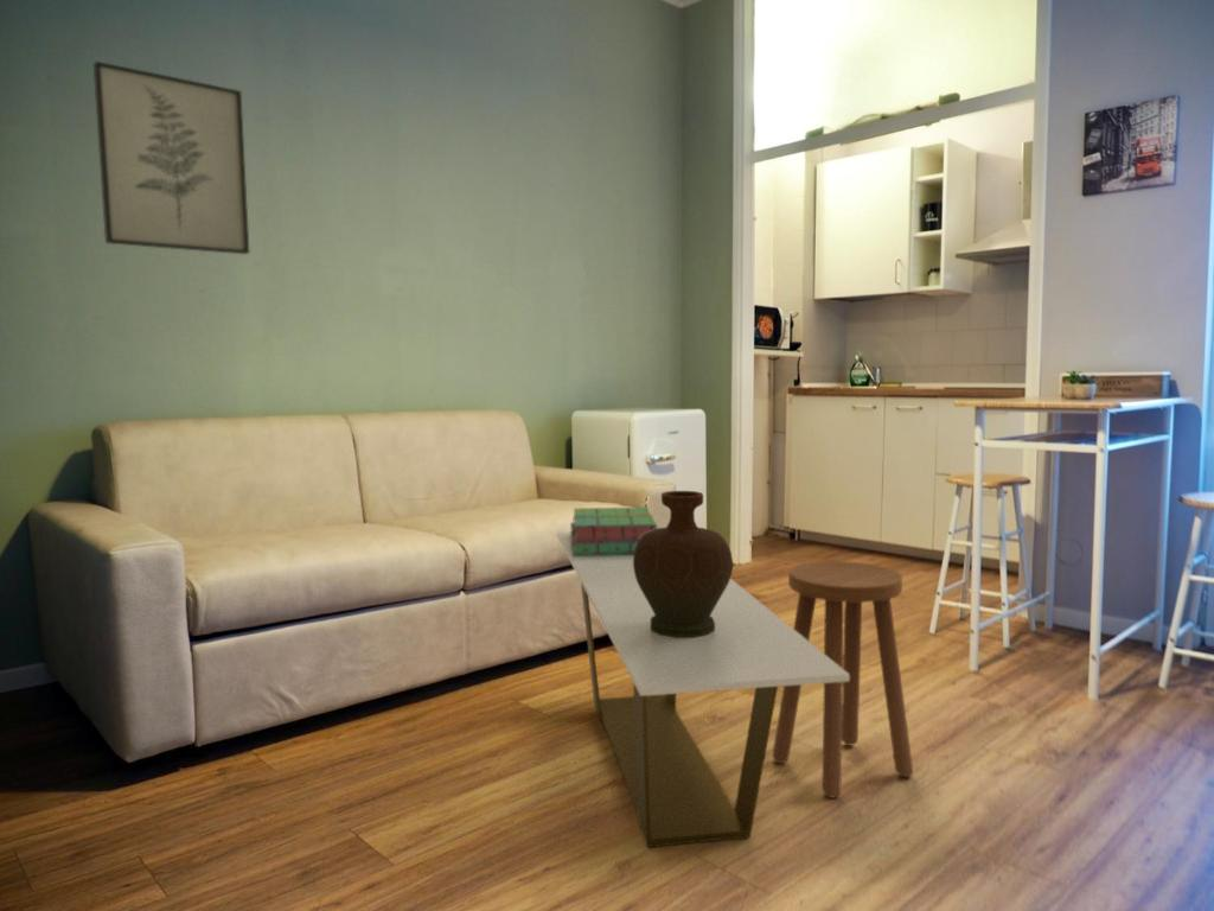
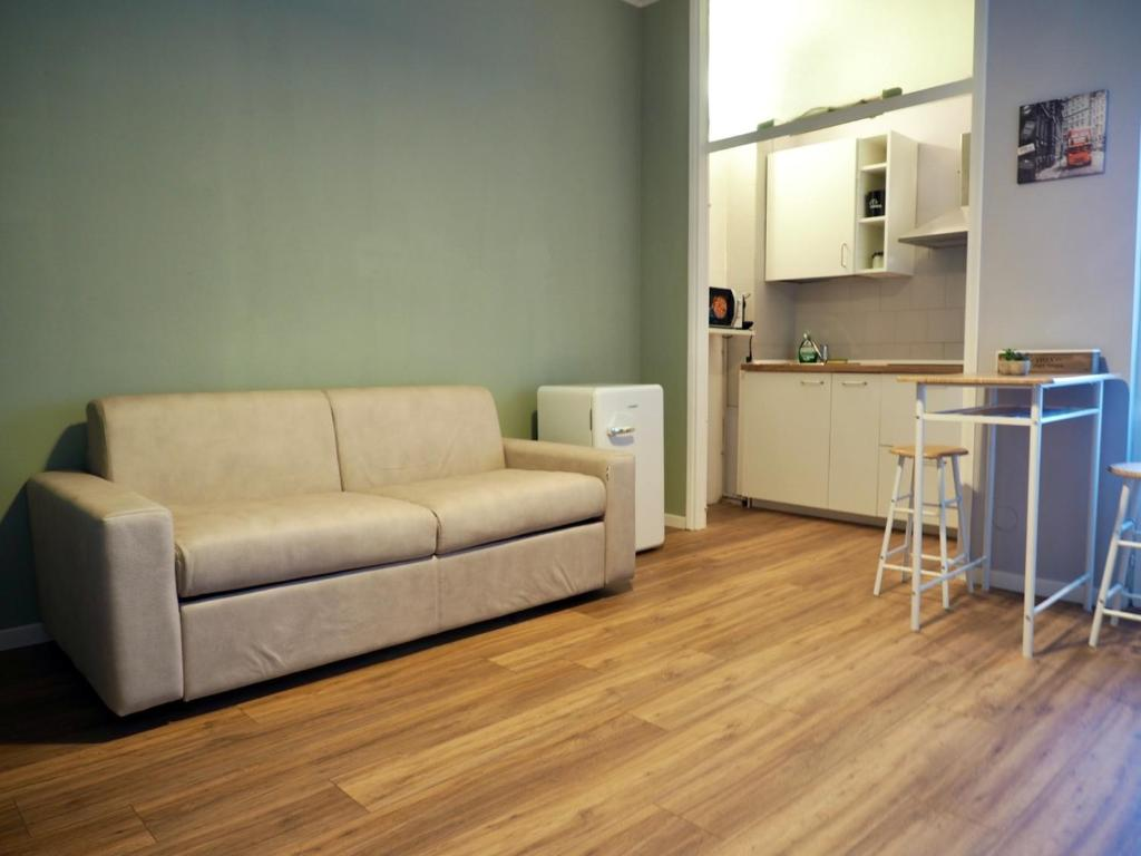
- coffee table (659, 673)
- stack of books (613, 528)
- wall art (175, 164)
- decorative vase (682, 560)
- stool (843, 669)
